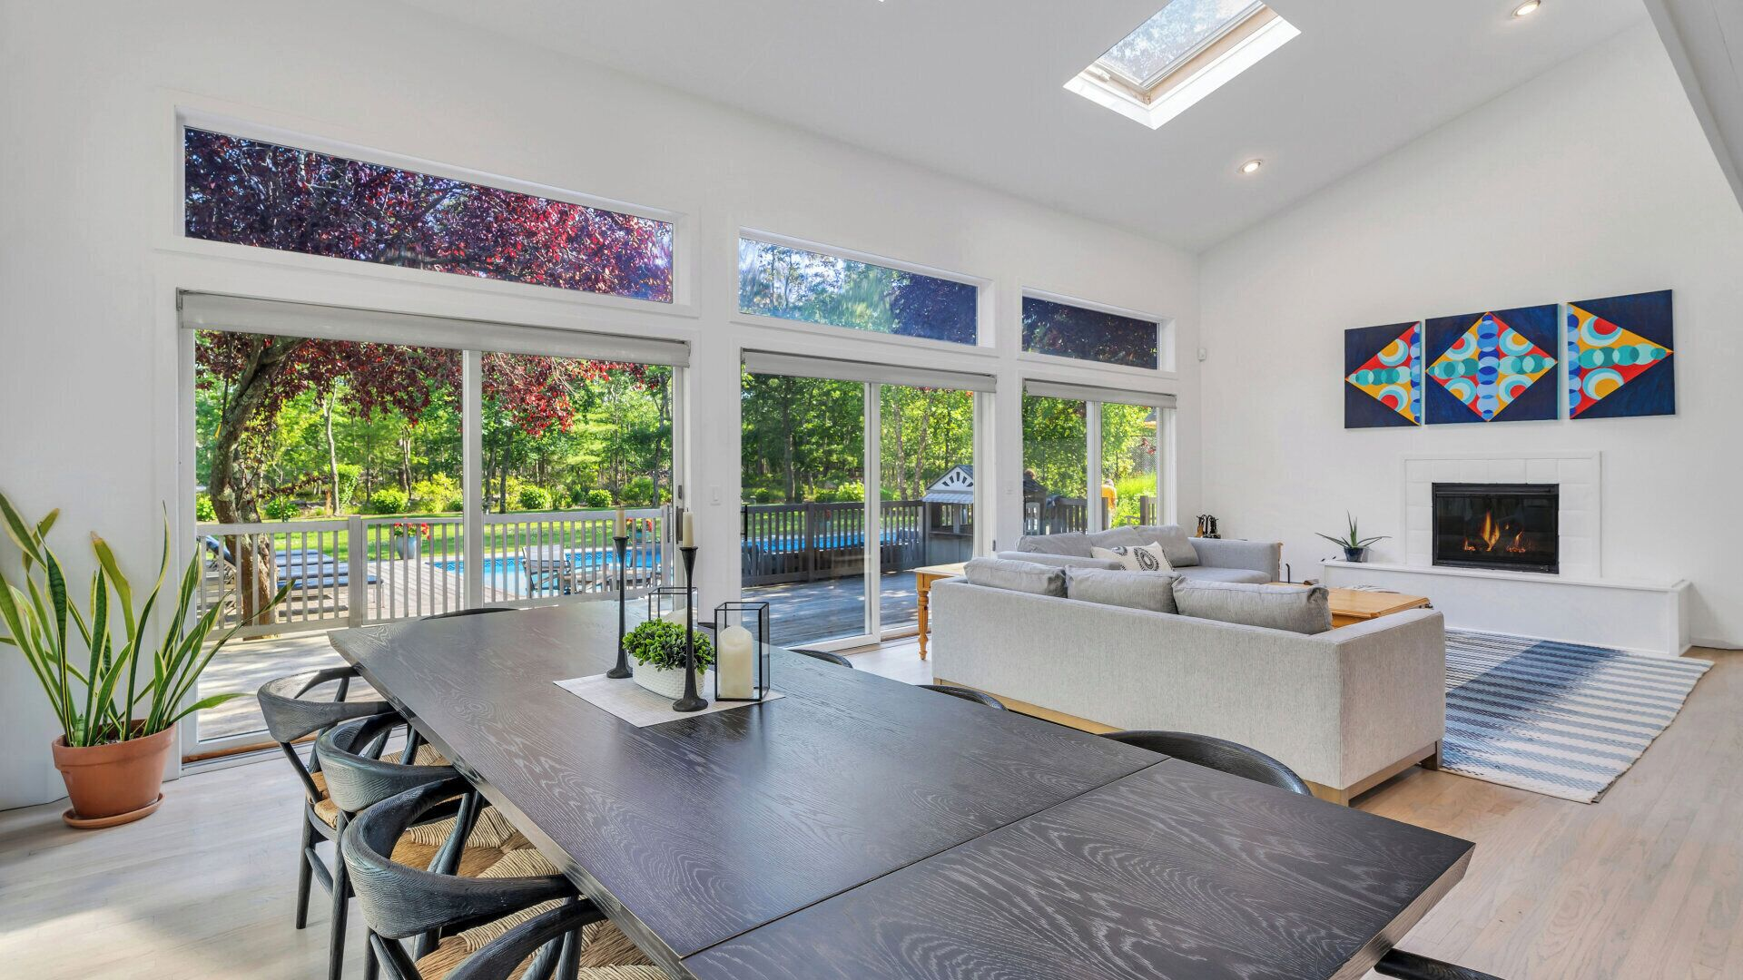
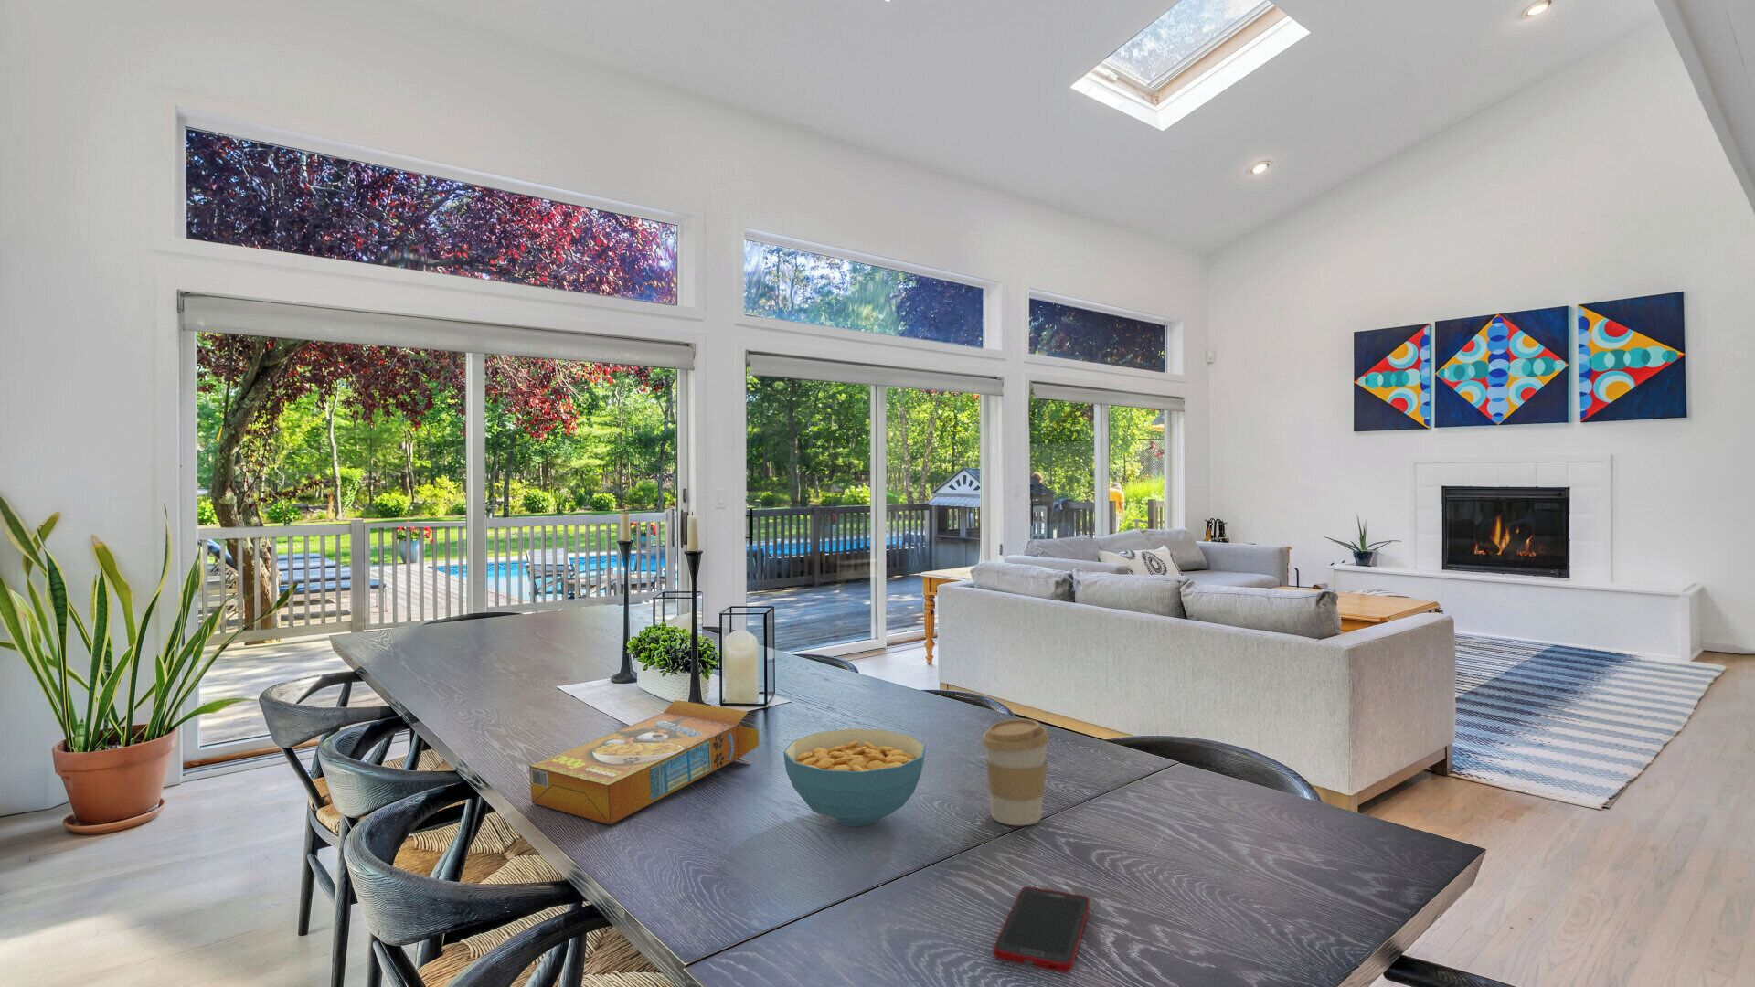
+ cereal box (648, 754)
+ cell phone (1044, 926)
+ cereal bowl (856, 783)
+ coffee cup (1016, 770)
